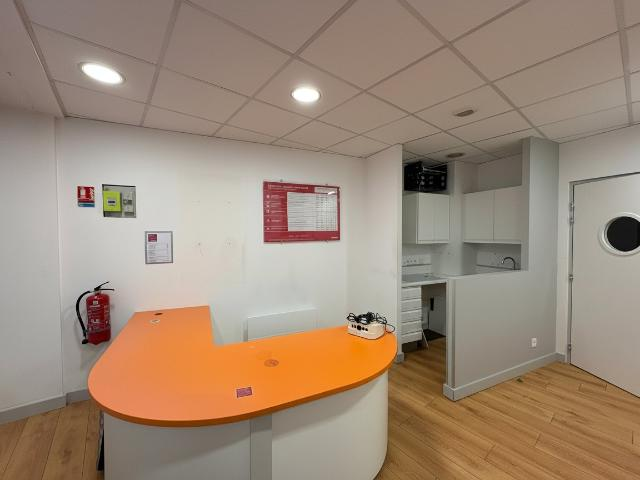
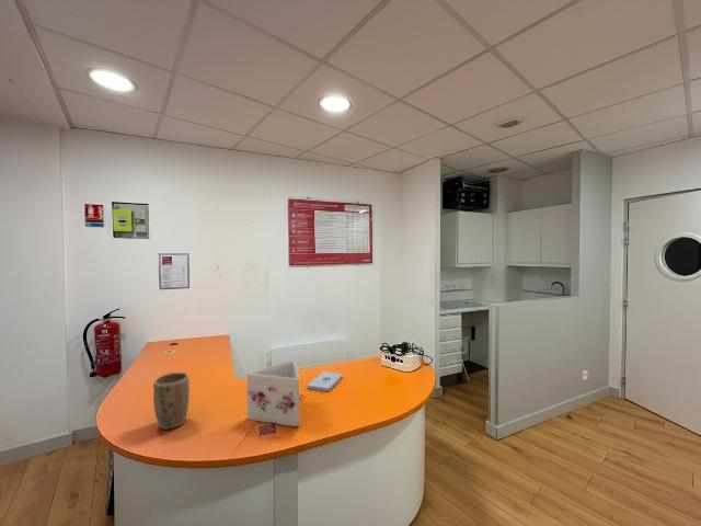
+ notepad (325, 380)
+ plant pot (172, 400)
+ tissue box (284, 395)
